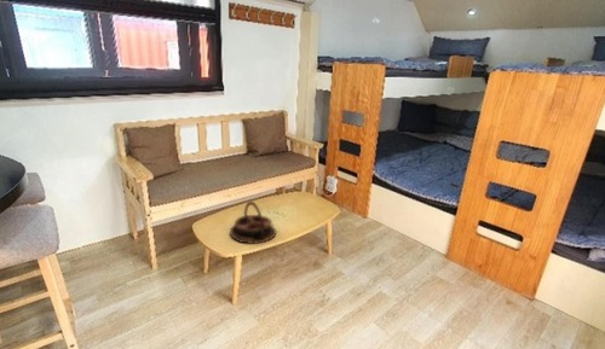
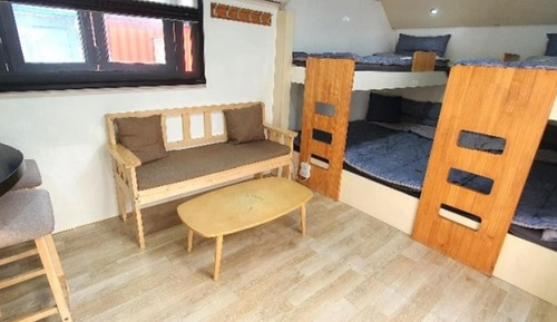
- serving tray (253, 217)
